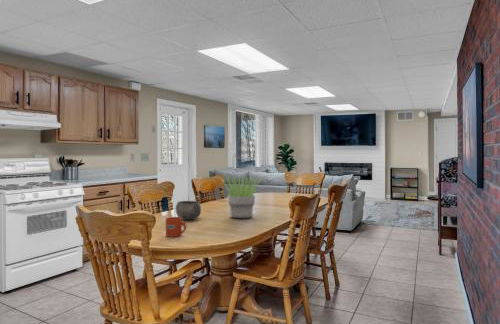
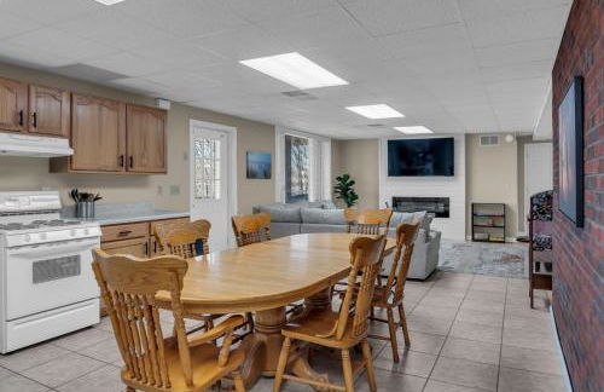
- mug (176, 226)
- bowl (188, 210)
- potted plant (241, 196)
